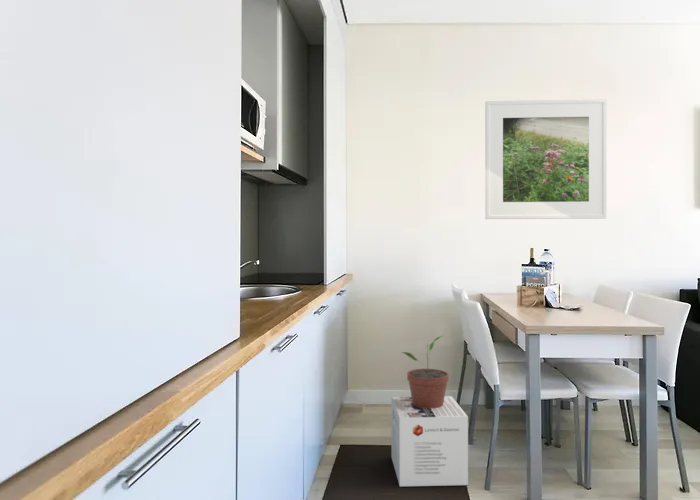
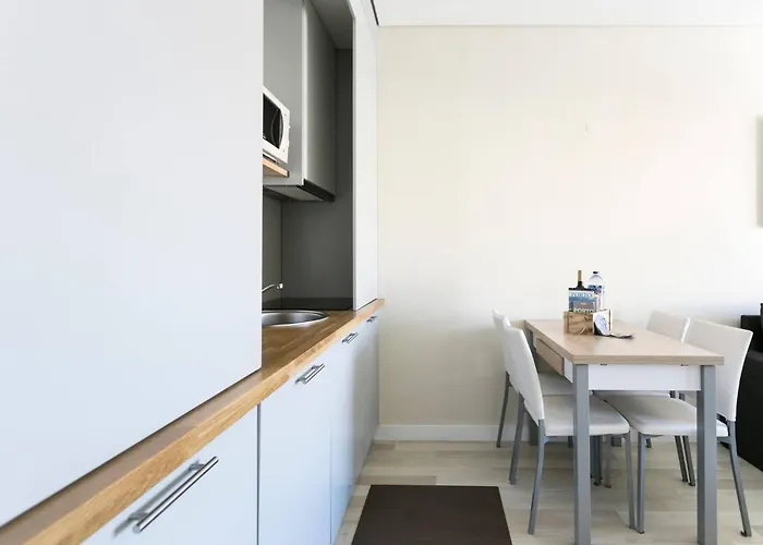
- cardboard box (427, 438)
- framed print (545, 159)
- potted plant (427, 368)
